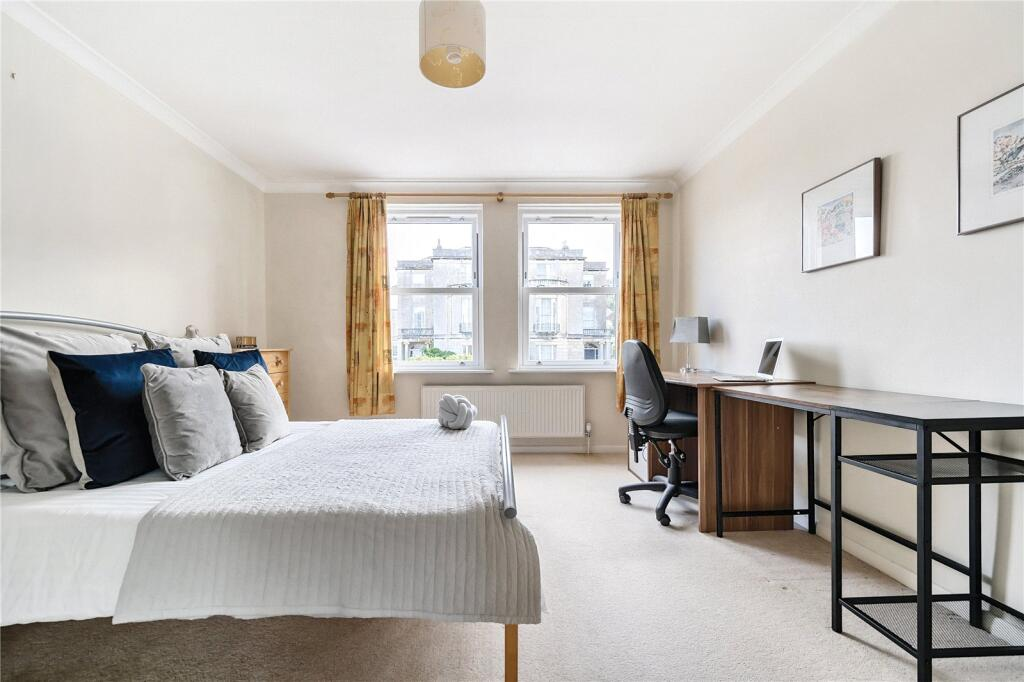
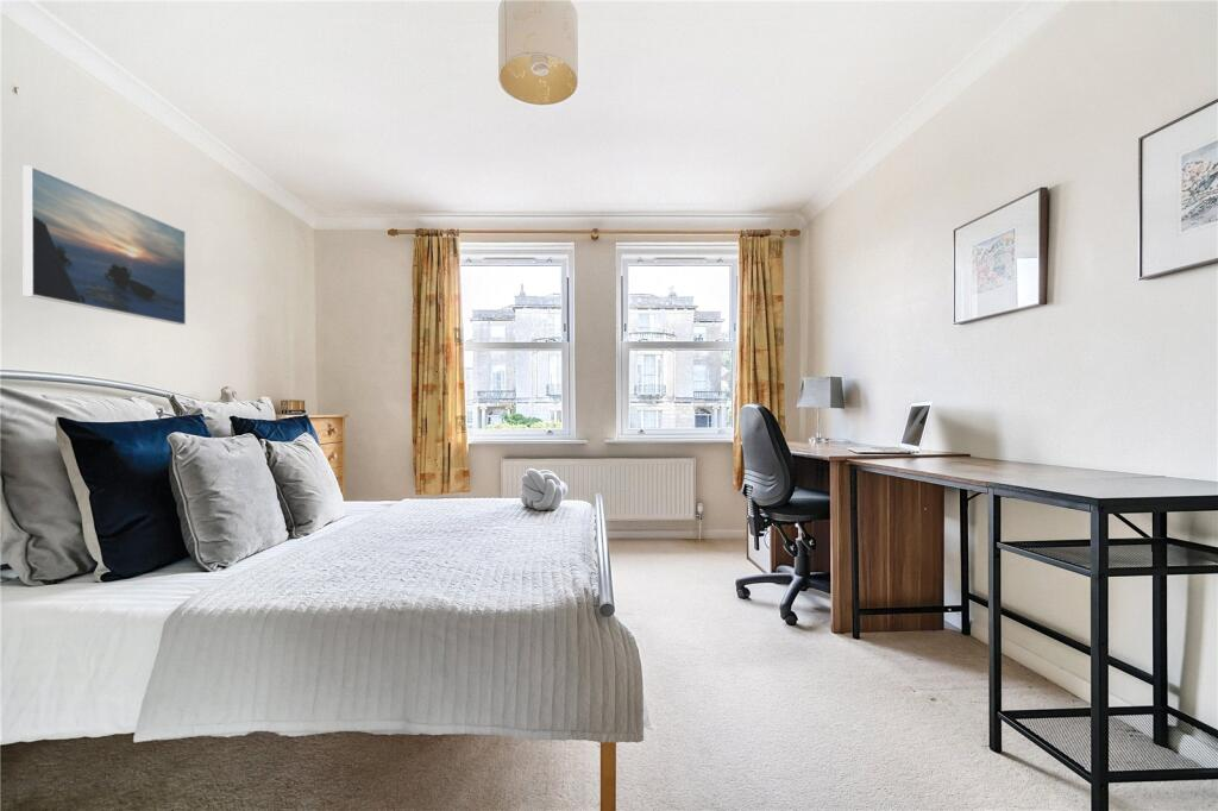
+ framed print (117, 258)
